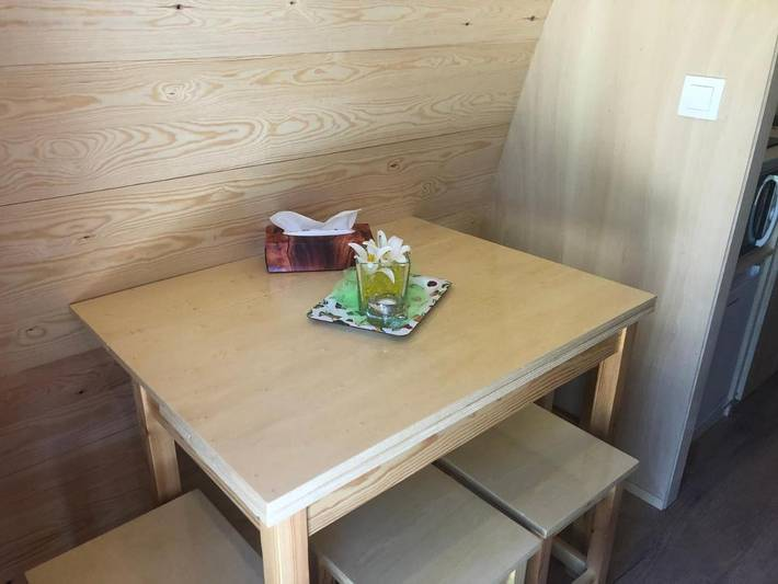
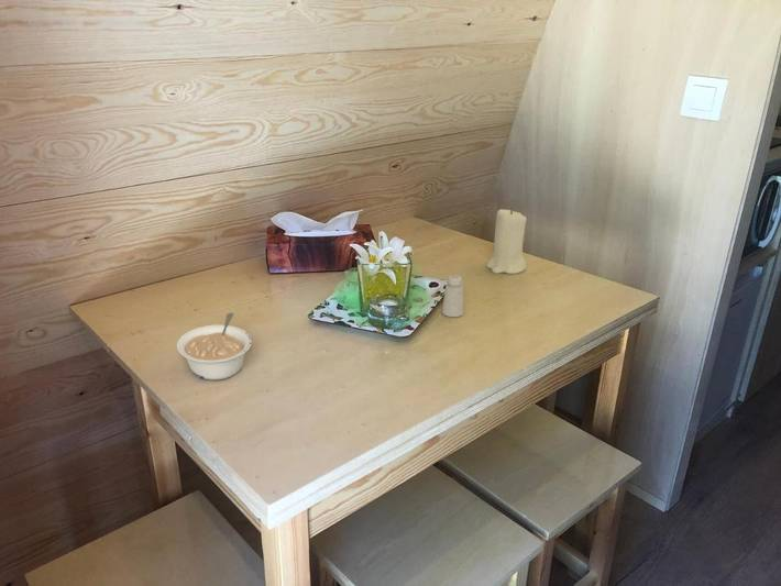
+ saltshaker (453, 295)
+ legume (215, 350)
+ candle (508, 239)
